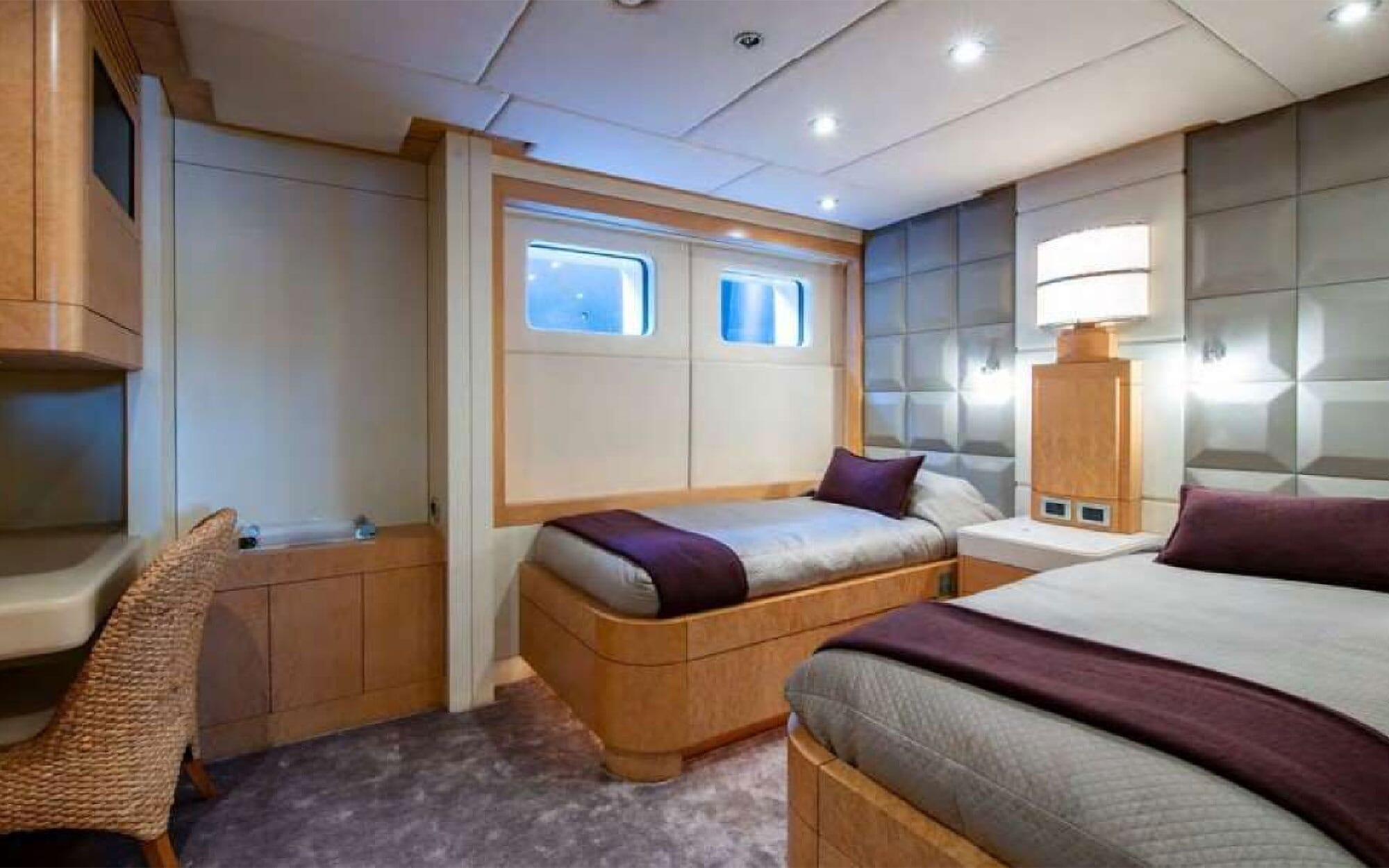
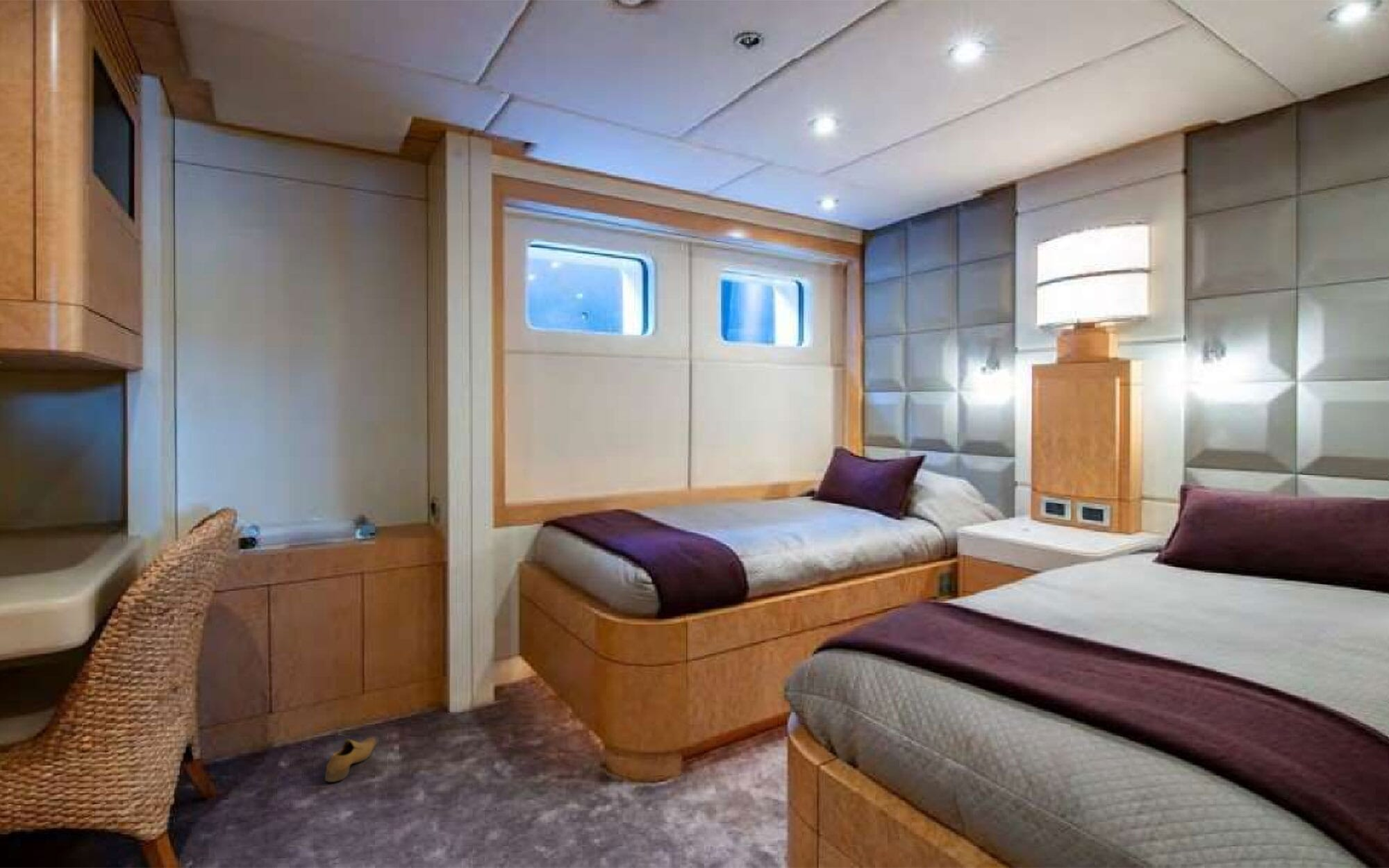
+ shoe (351, 749)
